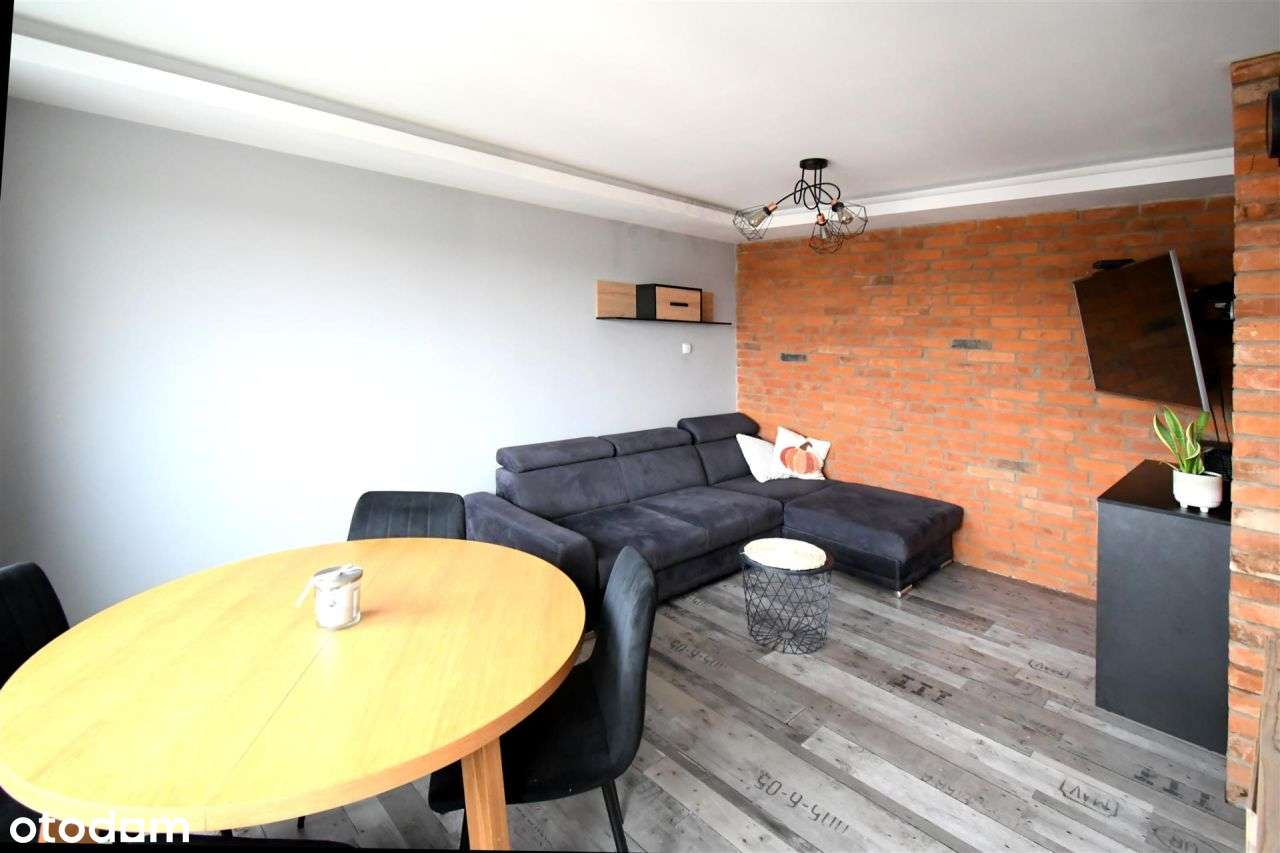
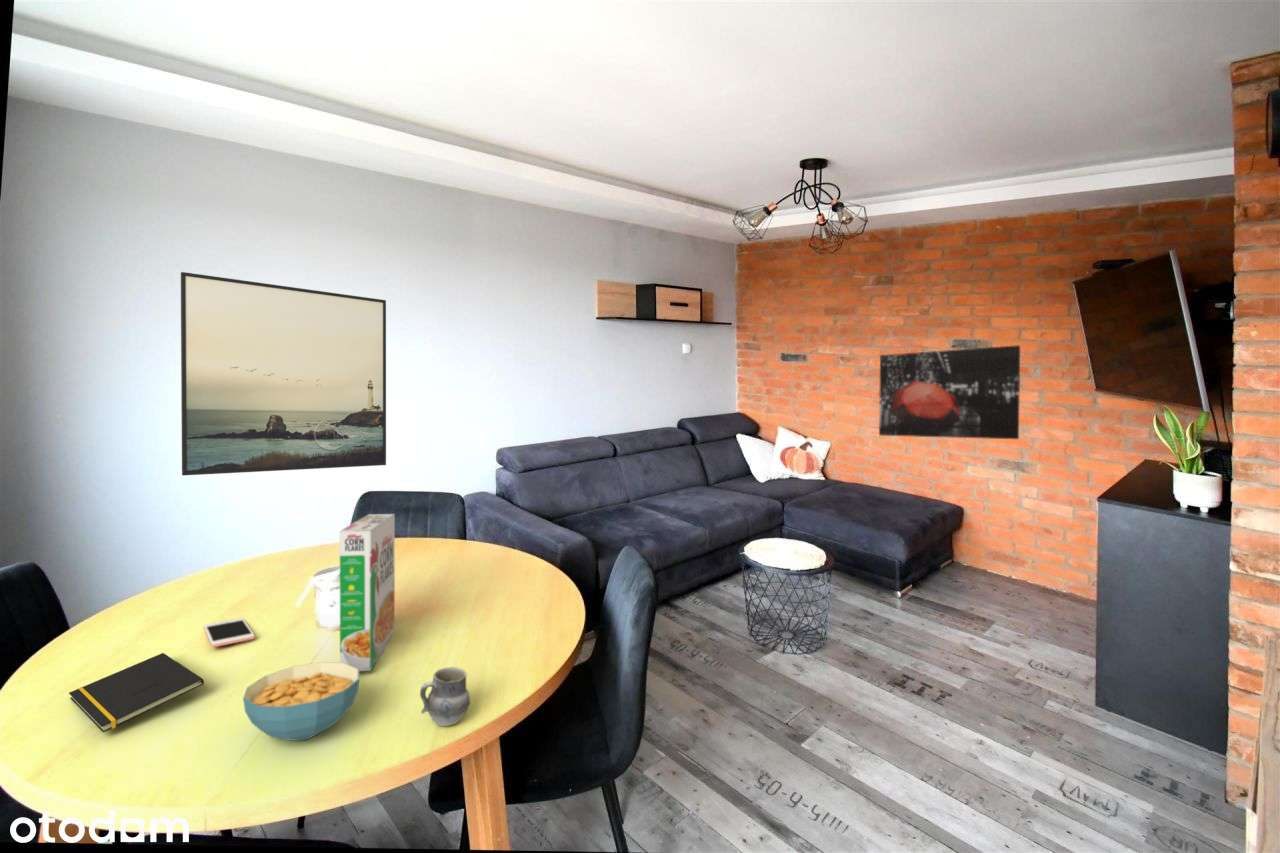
+ cereal bowl (304, 707)
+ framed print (294, 378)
+ notepad (136, 688)
+ cereal box (369, 586)
+ cup (444, 698)
+ wall art (944, 394)
+ cell phone (228, 631)
